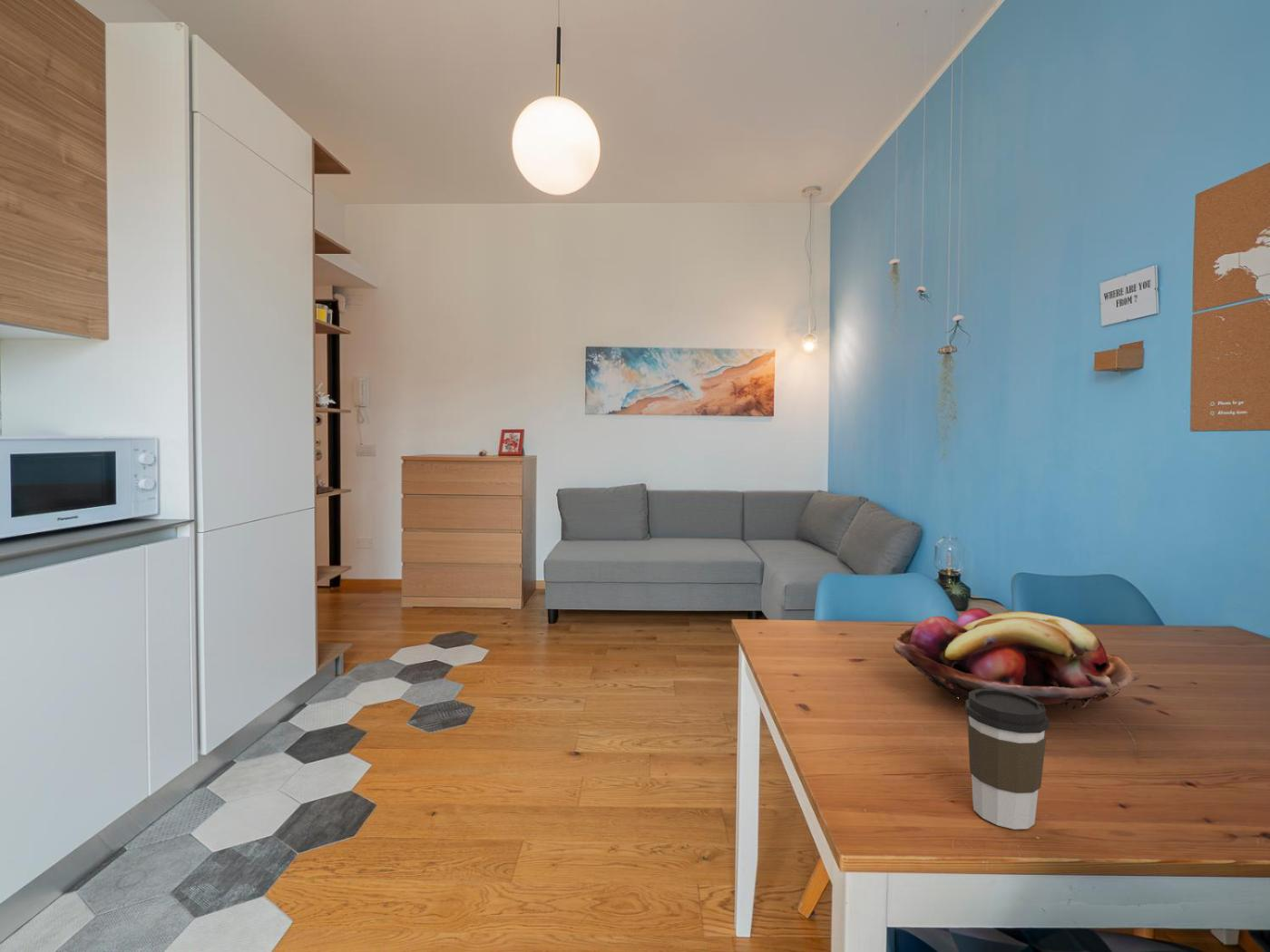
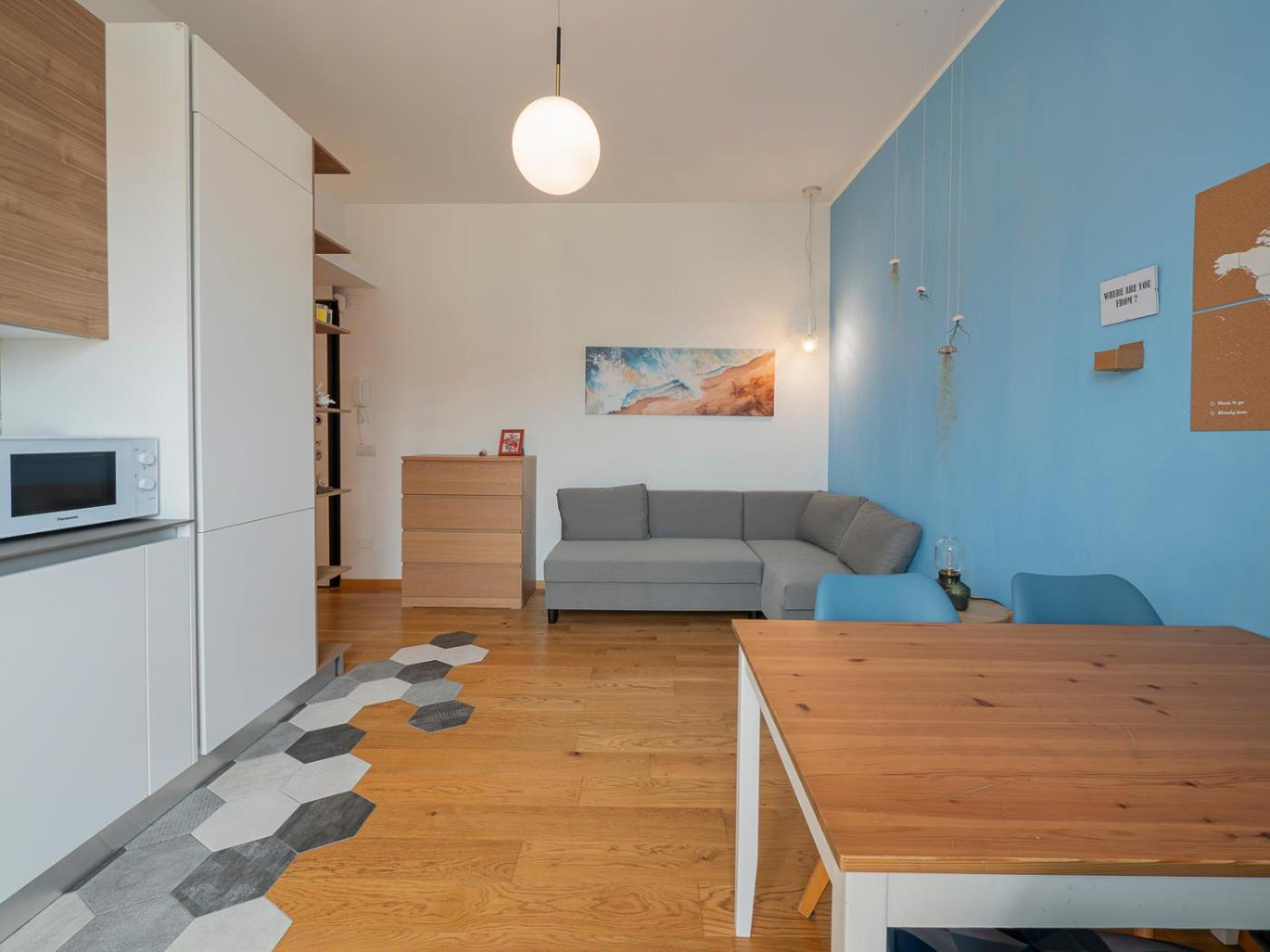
- fruit basket (1005, 651)
- coffee cup (1004, 757)
